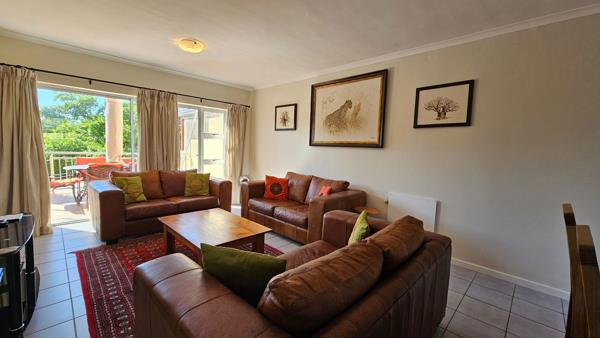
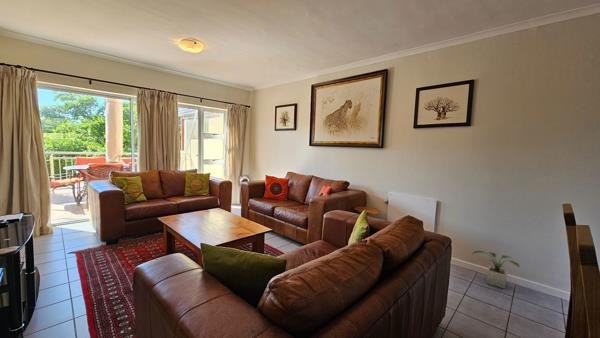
+ potted plant (494, 267)
